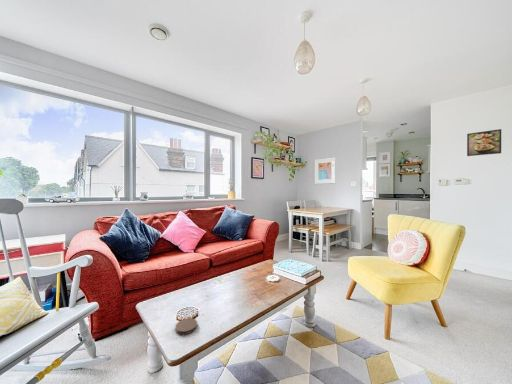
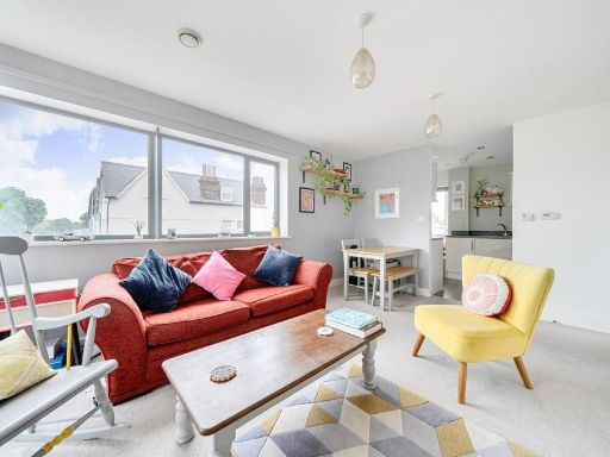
- coaster (186, 325)
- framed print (483, 143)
